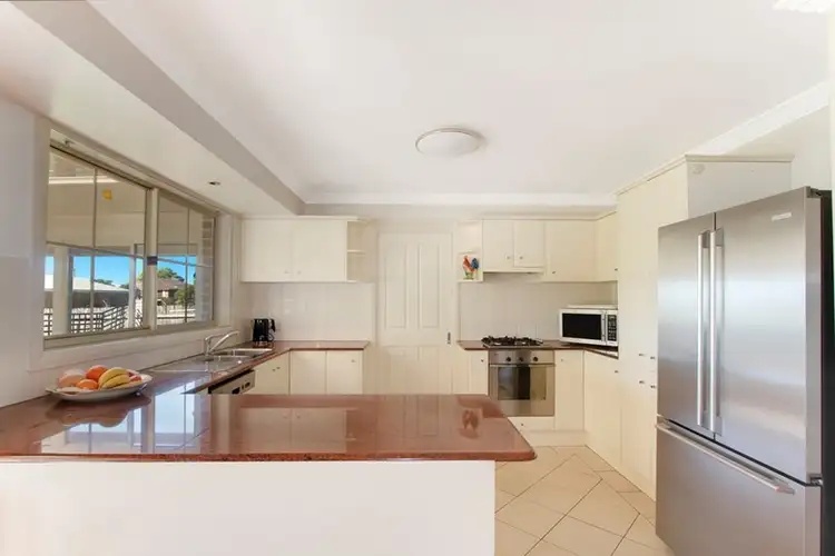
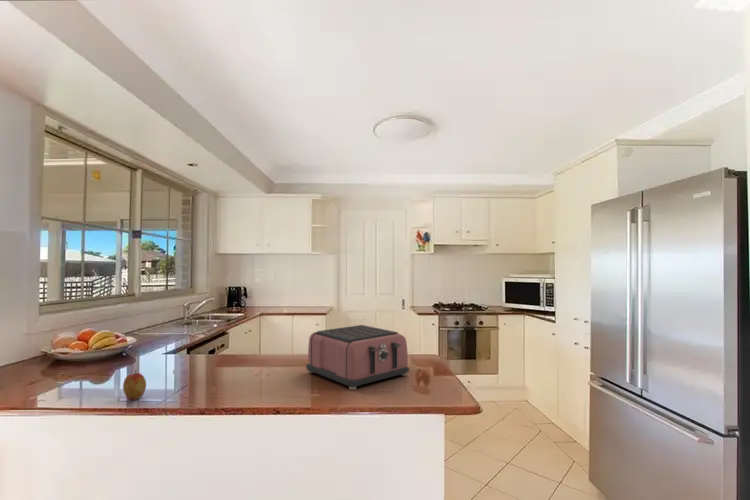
+ toaster (359, 353)
+ apple (134, 383)
